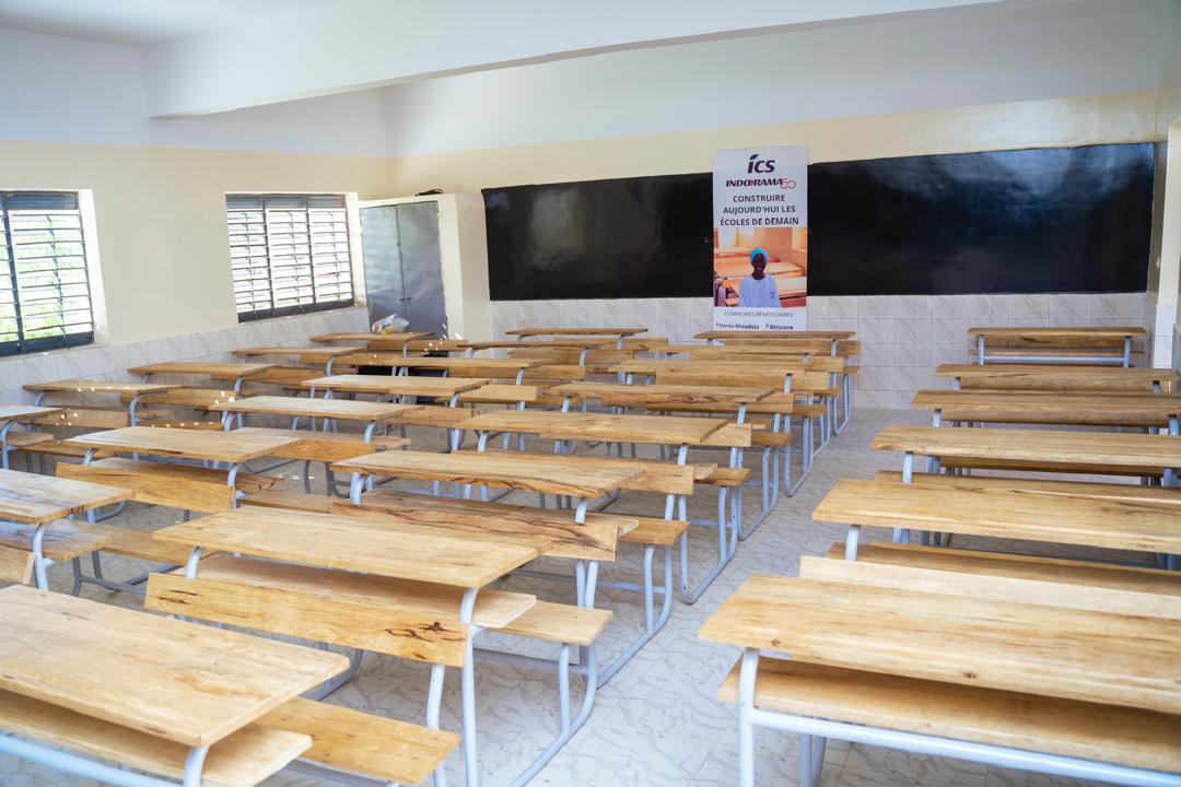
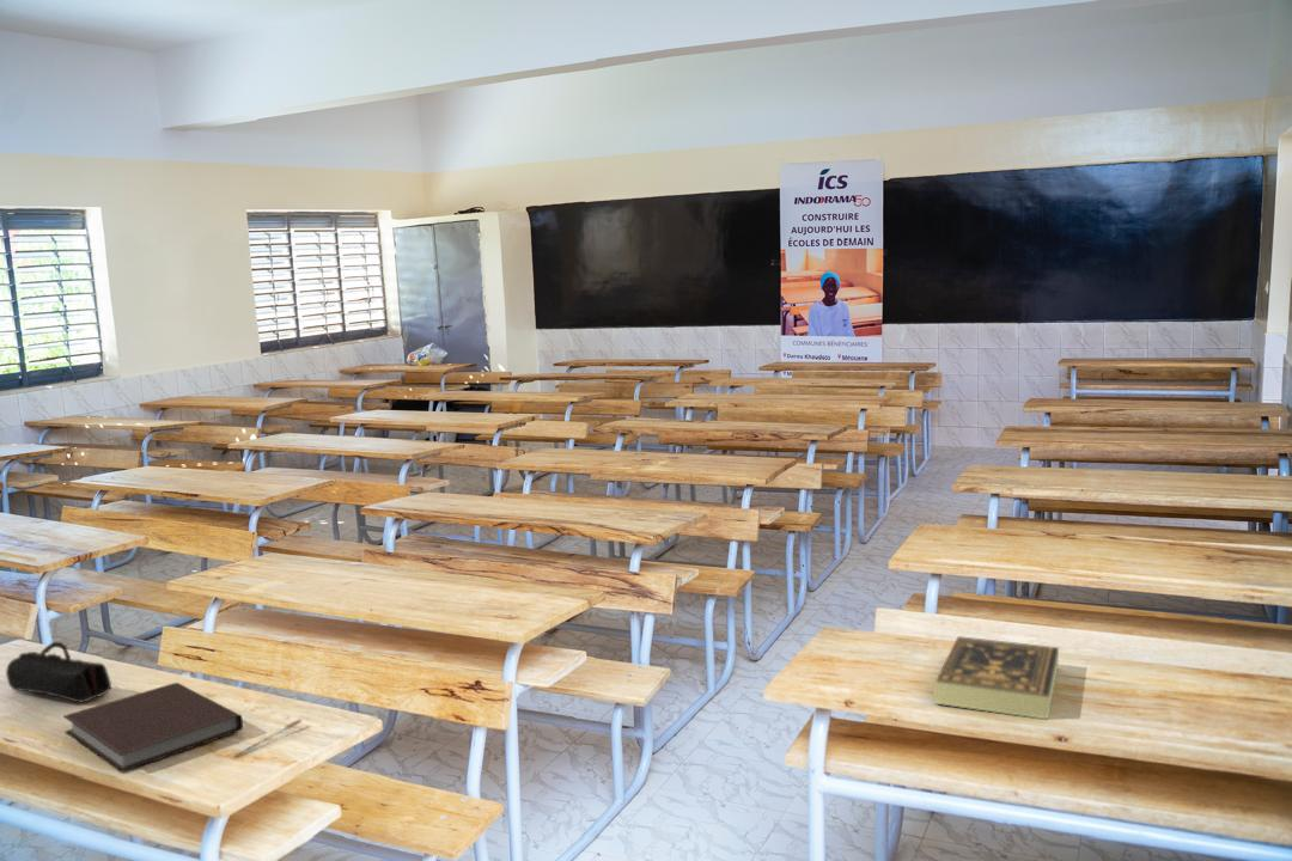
+ notebook (152, 722)
+ pencil case (56, 666)
+ book (998, 673)
+ pen (268, 737)
